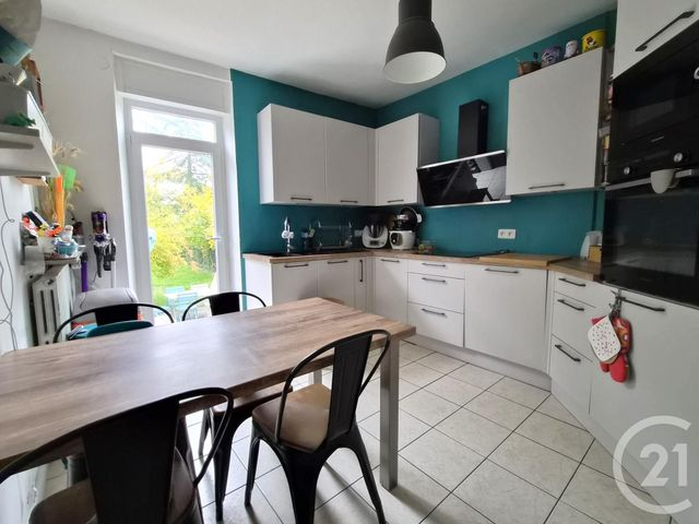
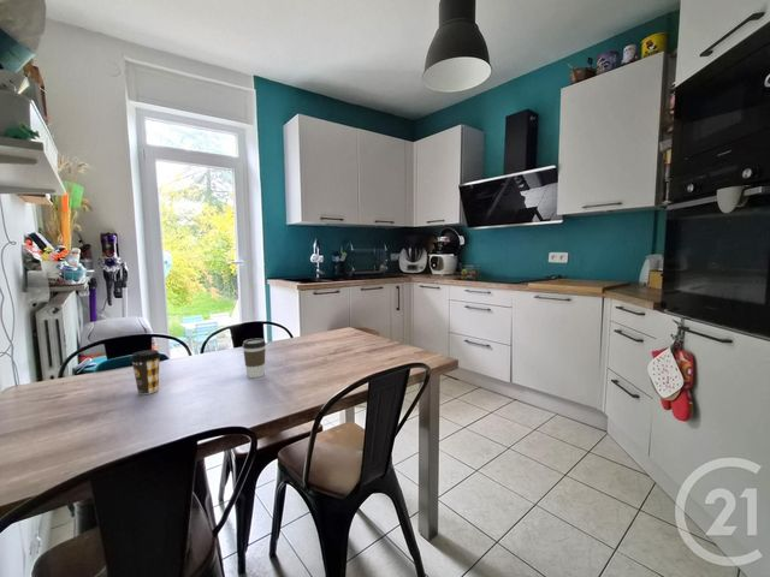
+ coffee cup (147, 371)
+ coffee cup (254, 357)
